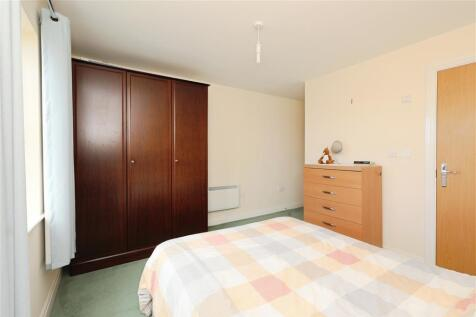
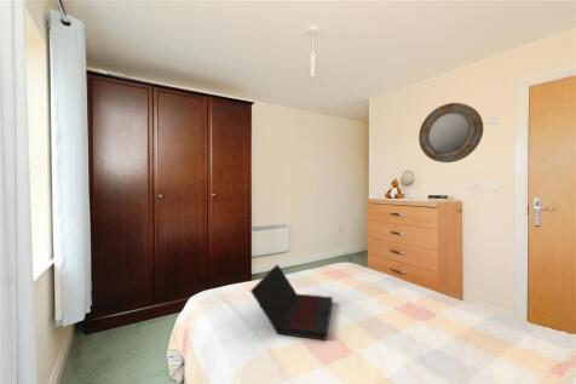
+ laptop (295, 296)
+ home mirror (448, 133)
